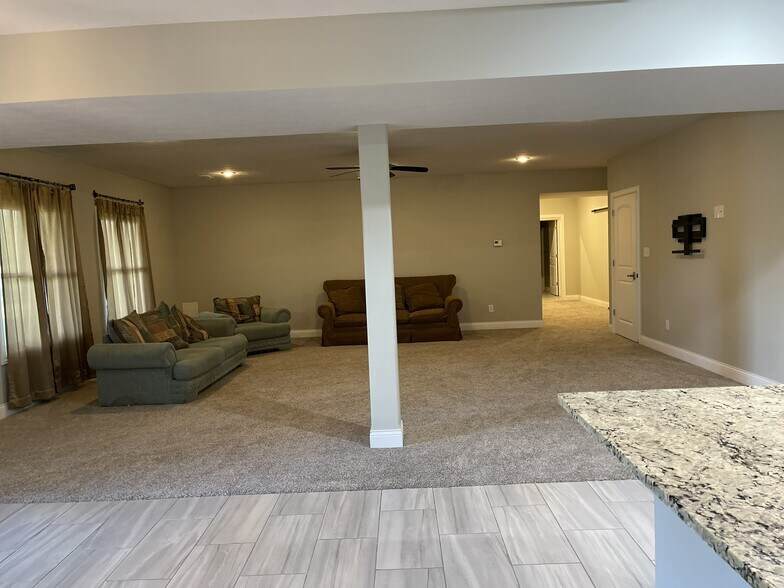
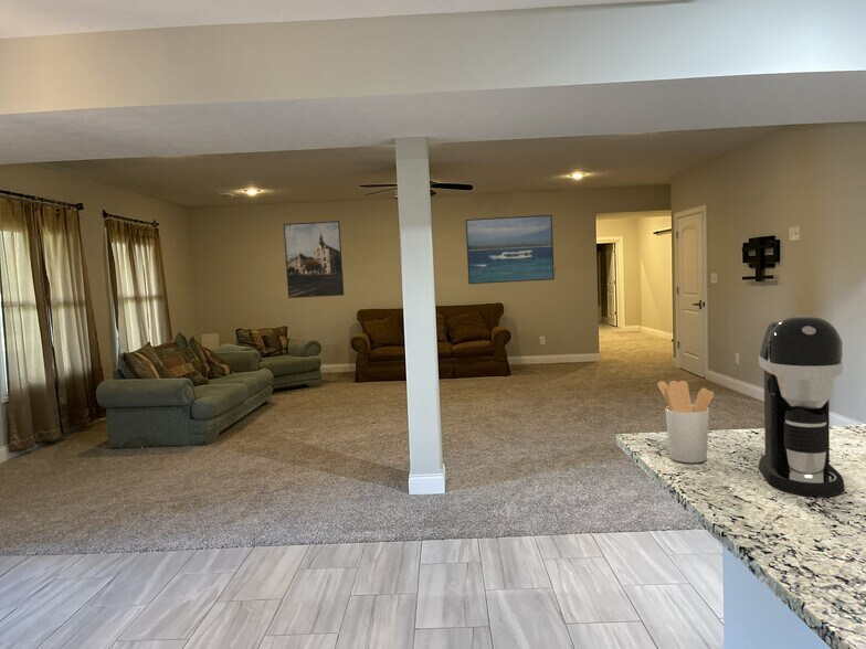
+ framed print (509, 249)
+ utensil holder (682, 418)
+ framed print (314, 259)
+ coffee maker (798, 396)
